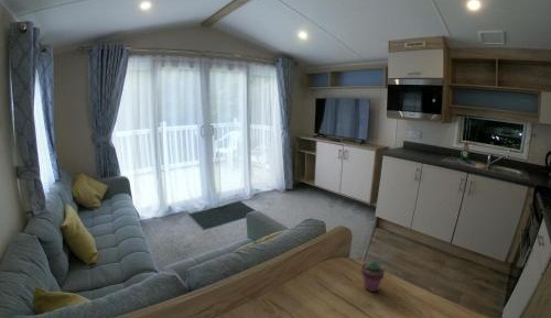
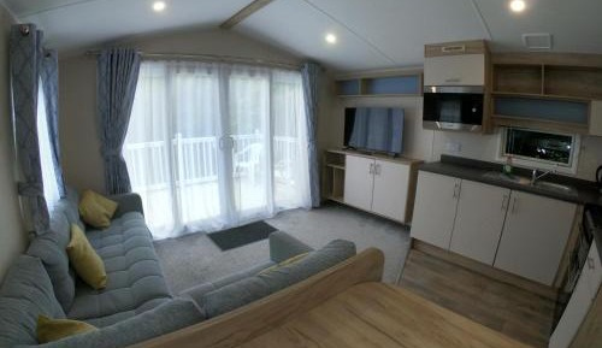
- potted succulent (372, 274)
